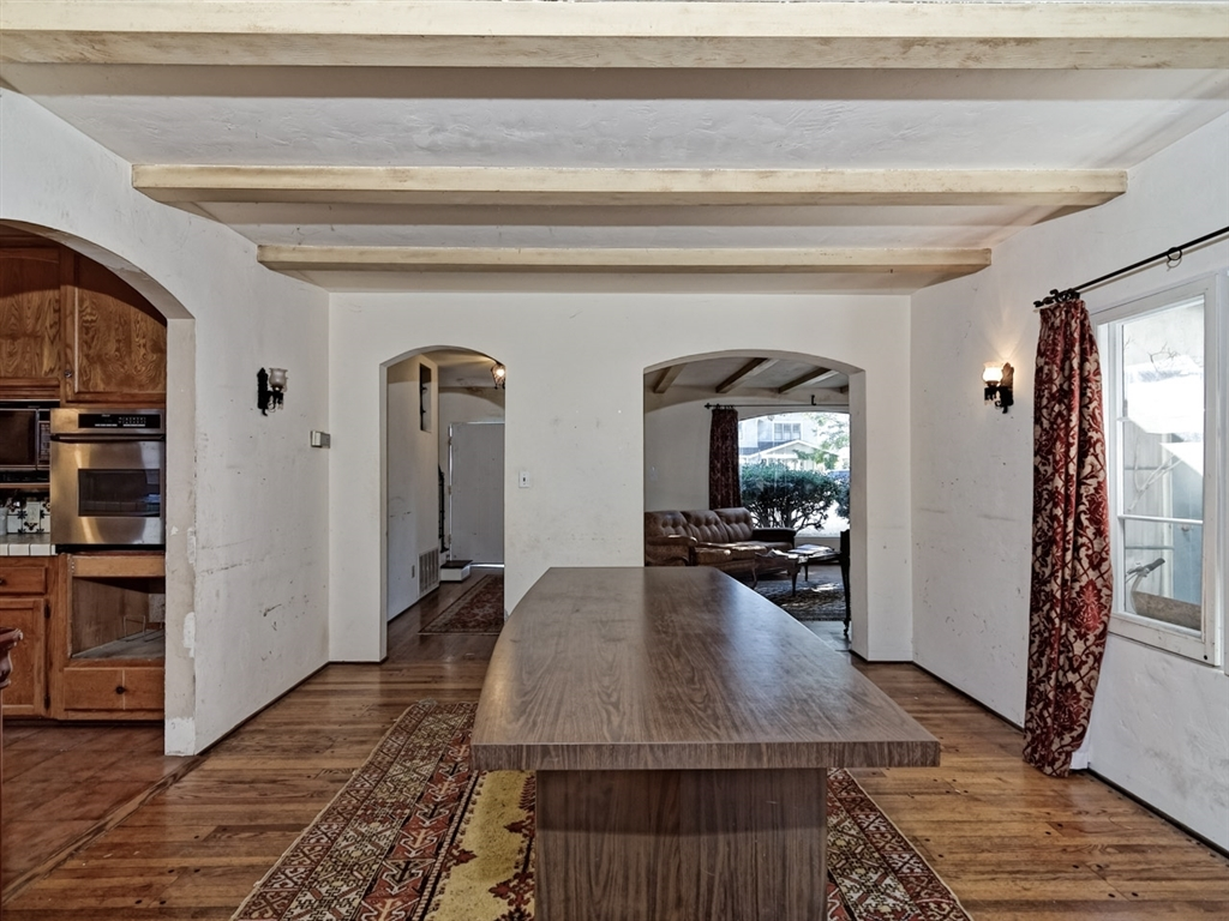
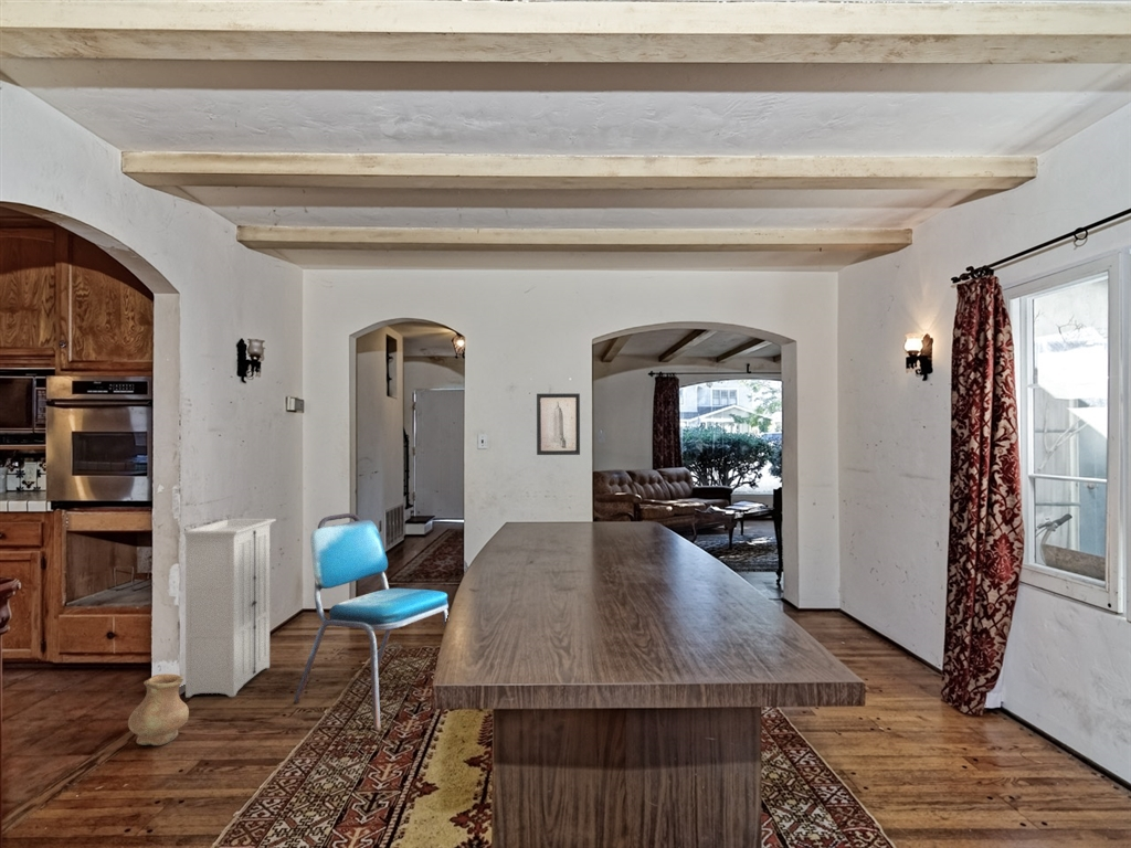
+ wall art (558, 424)
+ vase (159, 709)
+ dining chair (377, 606)
+ storage cabinet (232, 601)
